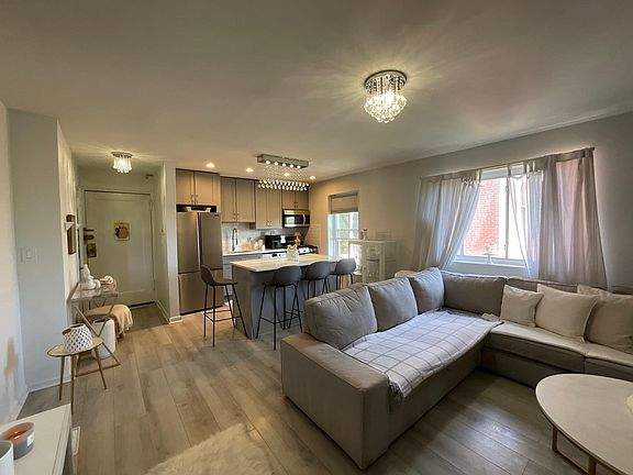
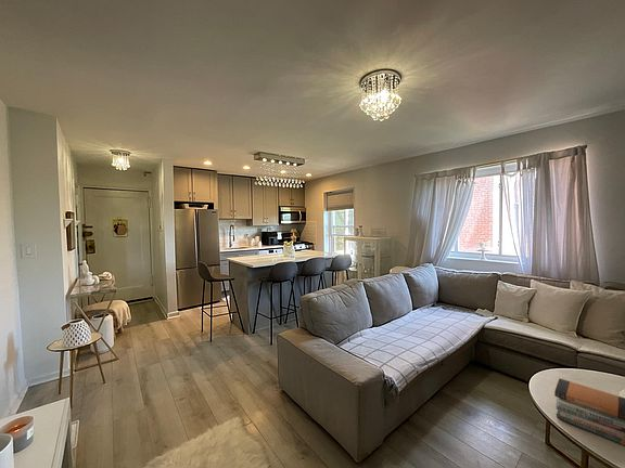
+ book stack (592, 410)
